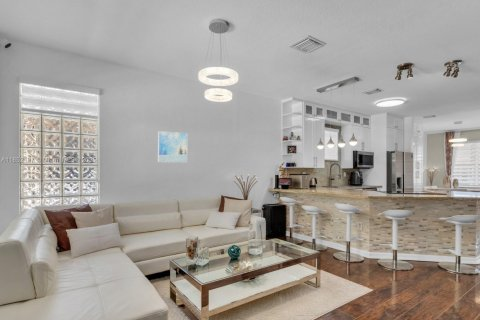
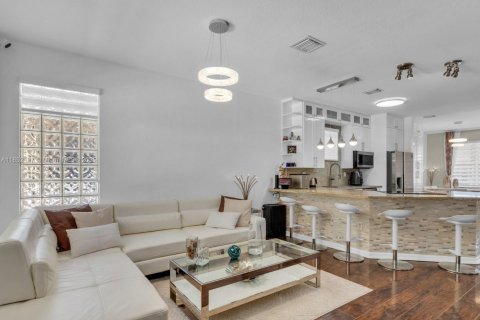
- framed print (173, 147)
